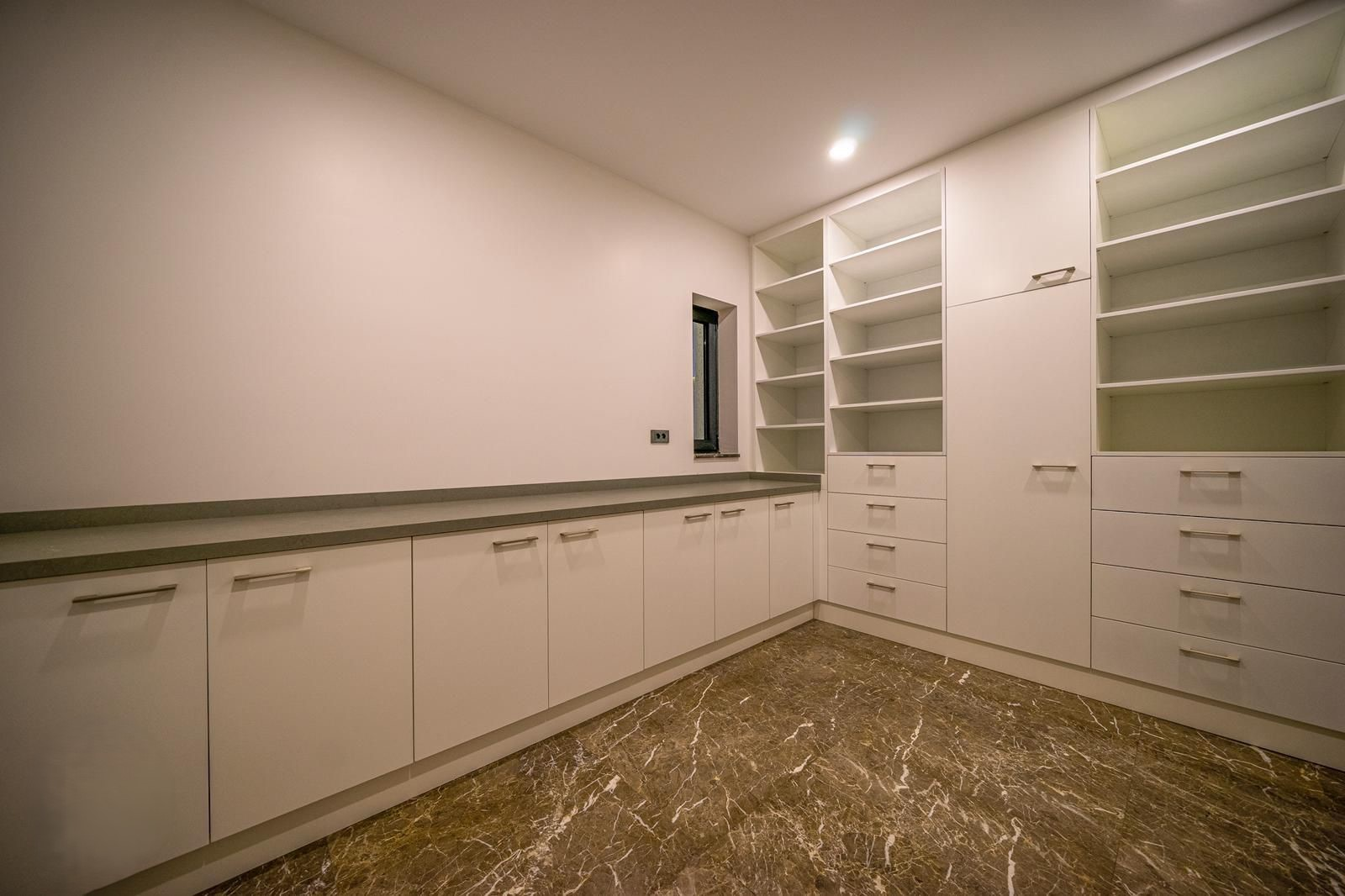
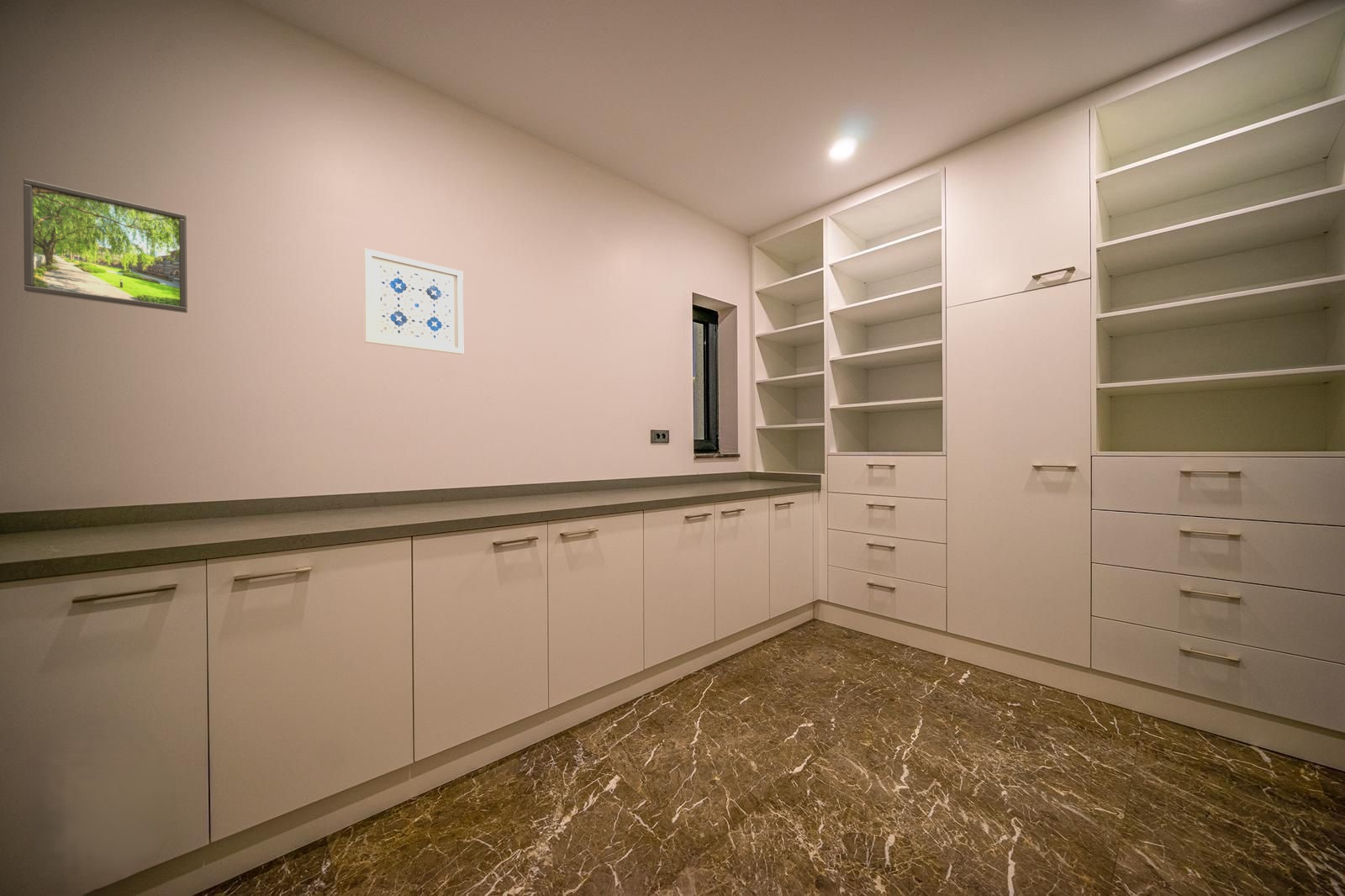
+ wall art (416, 304)
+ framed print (112, 250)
